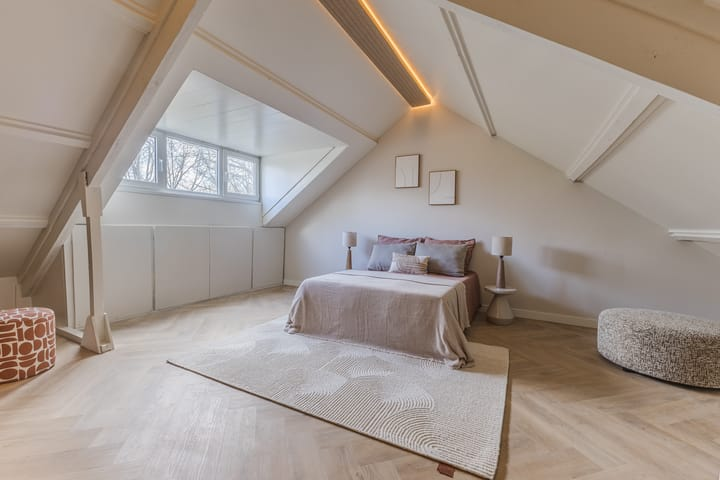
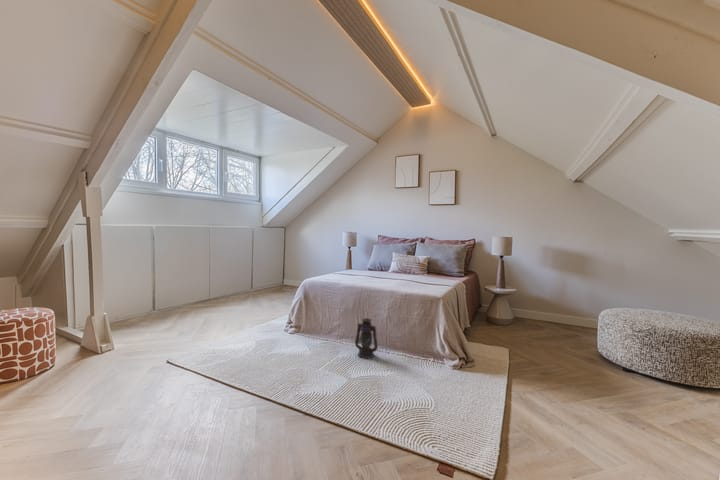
+ lantern (366, 336)
